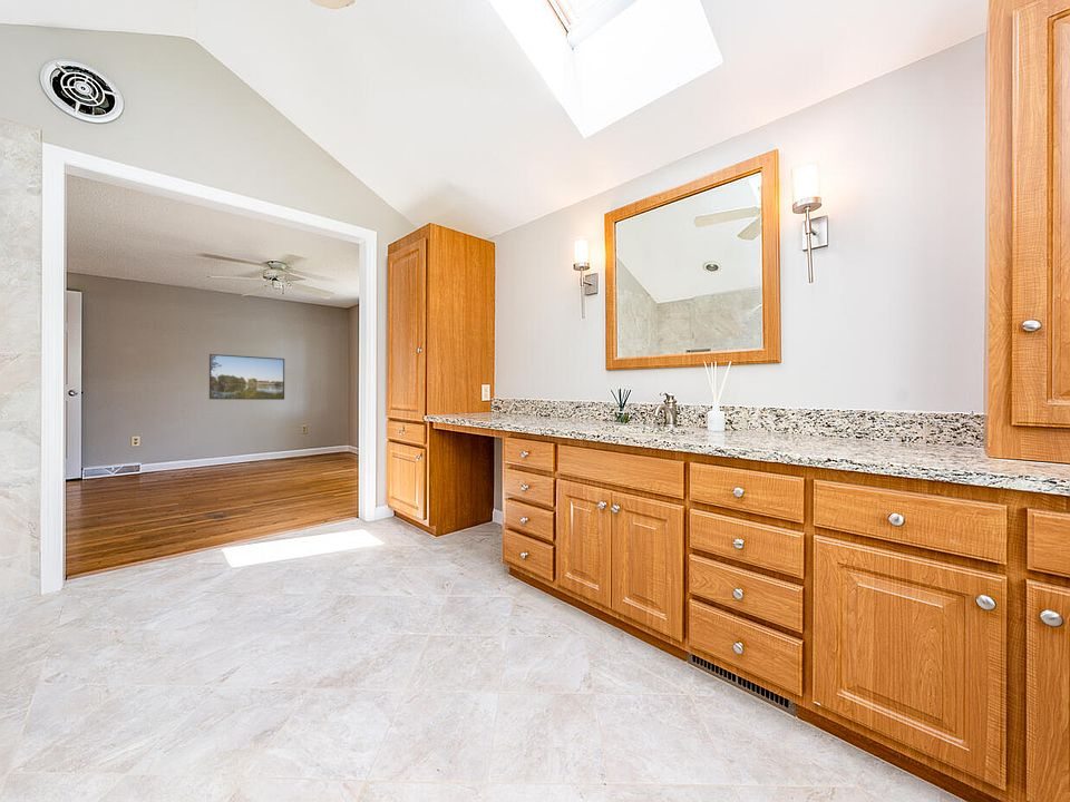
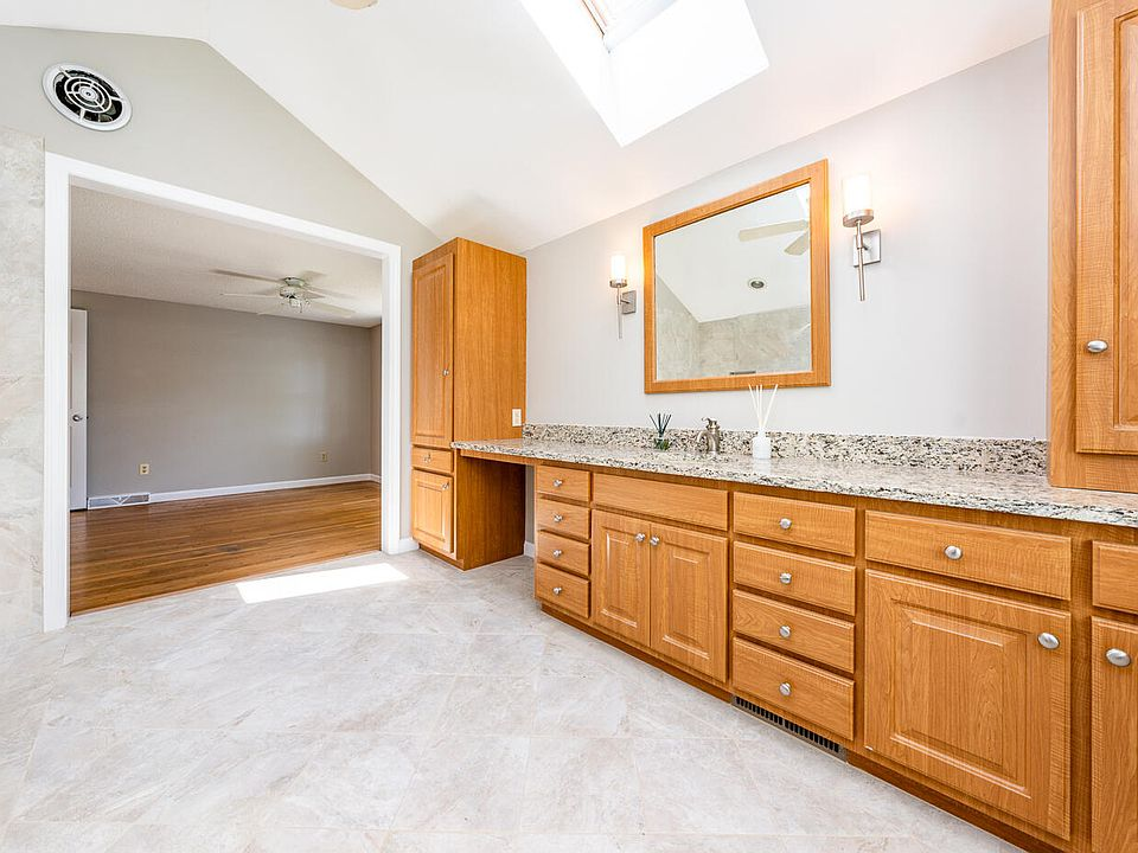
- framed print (249, 378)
